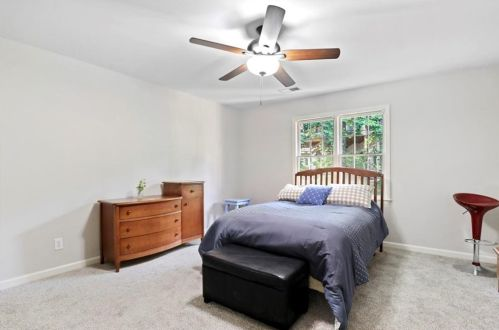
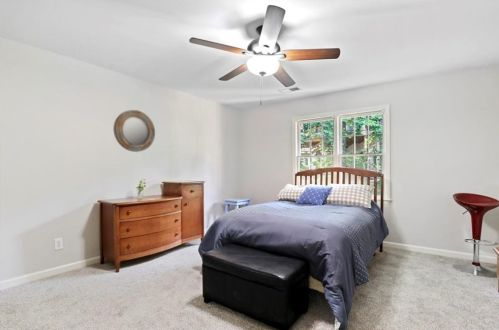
+ home mirror (135, 131)
